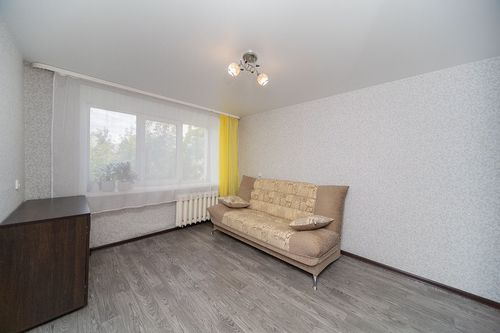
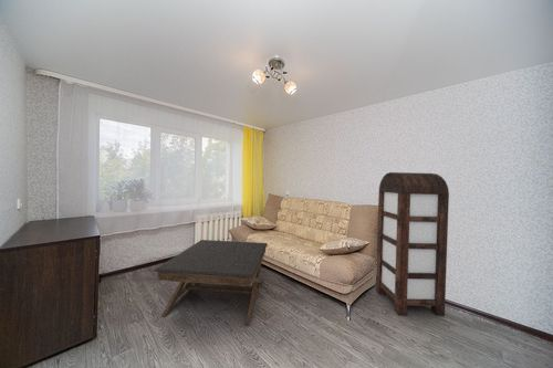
+ bookshelf (408, 238)
+ coffee table (220, 274)
